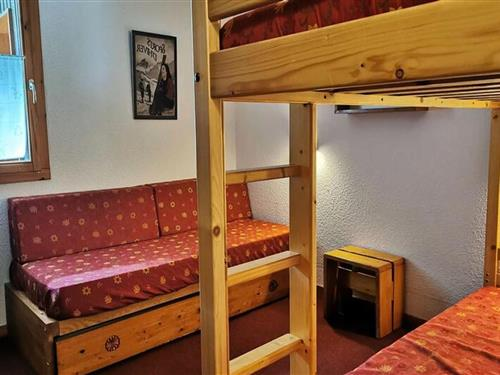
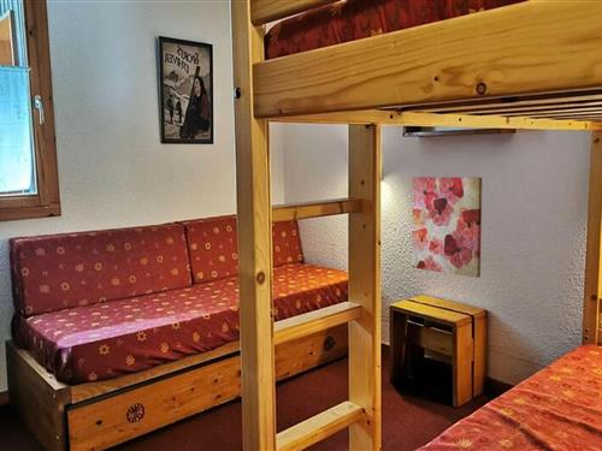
+ wall art (444, 225)
